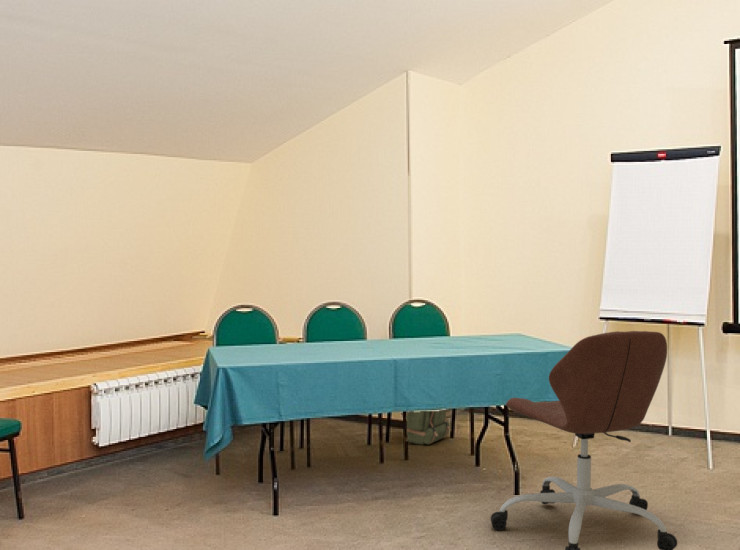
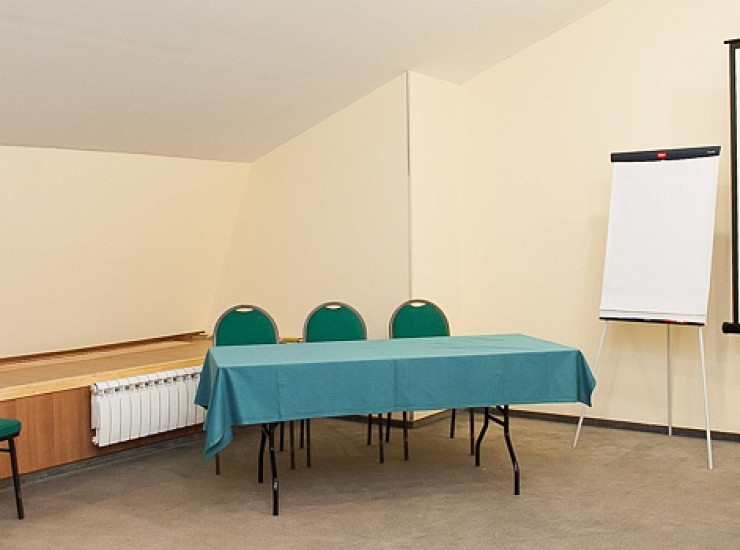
- backpack (422, 411)
- office chair (583, 425)
